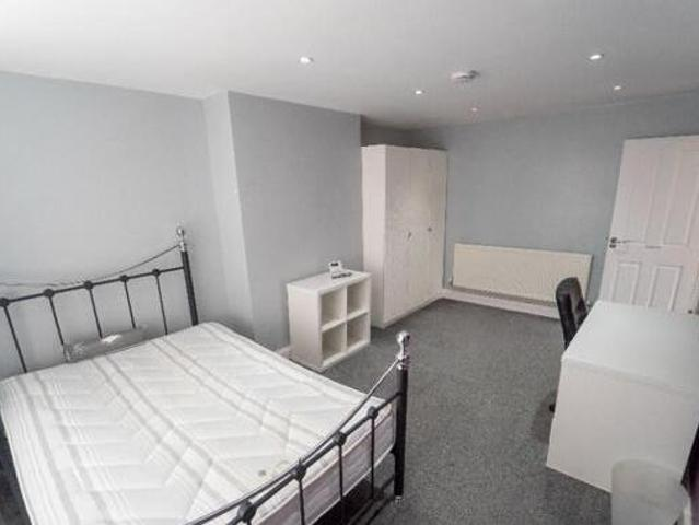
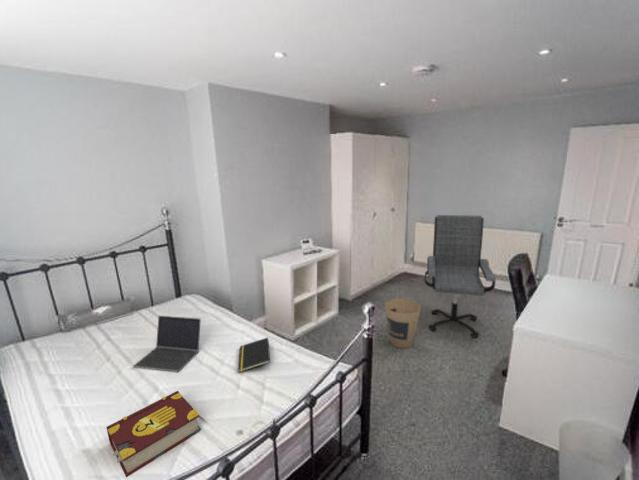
+ laptop computer (168, 342)
+ notepad (254, 353)
+ book (153, 428)
+ trash can (402, 324)
+ office chair (457, 274)
